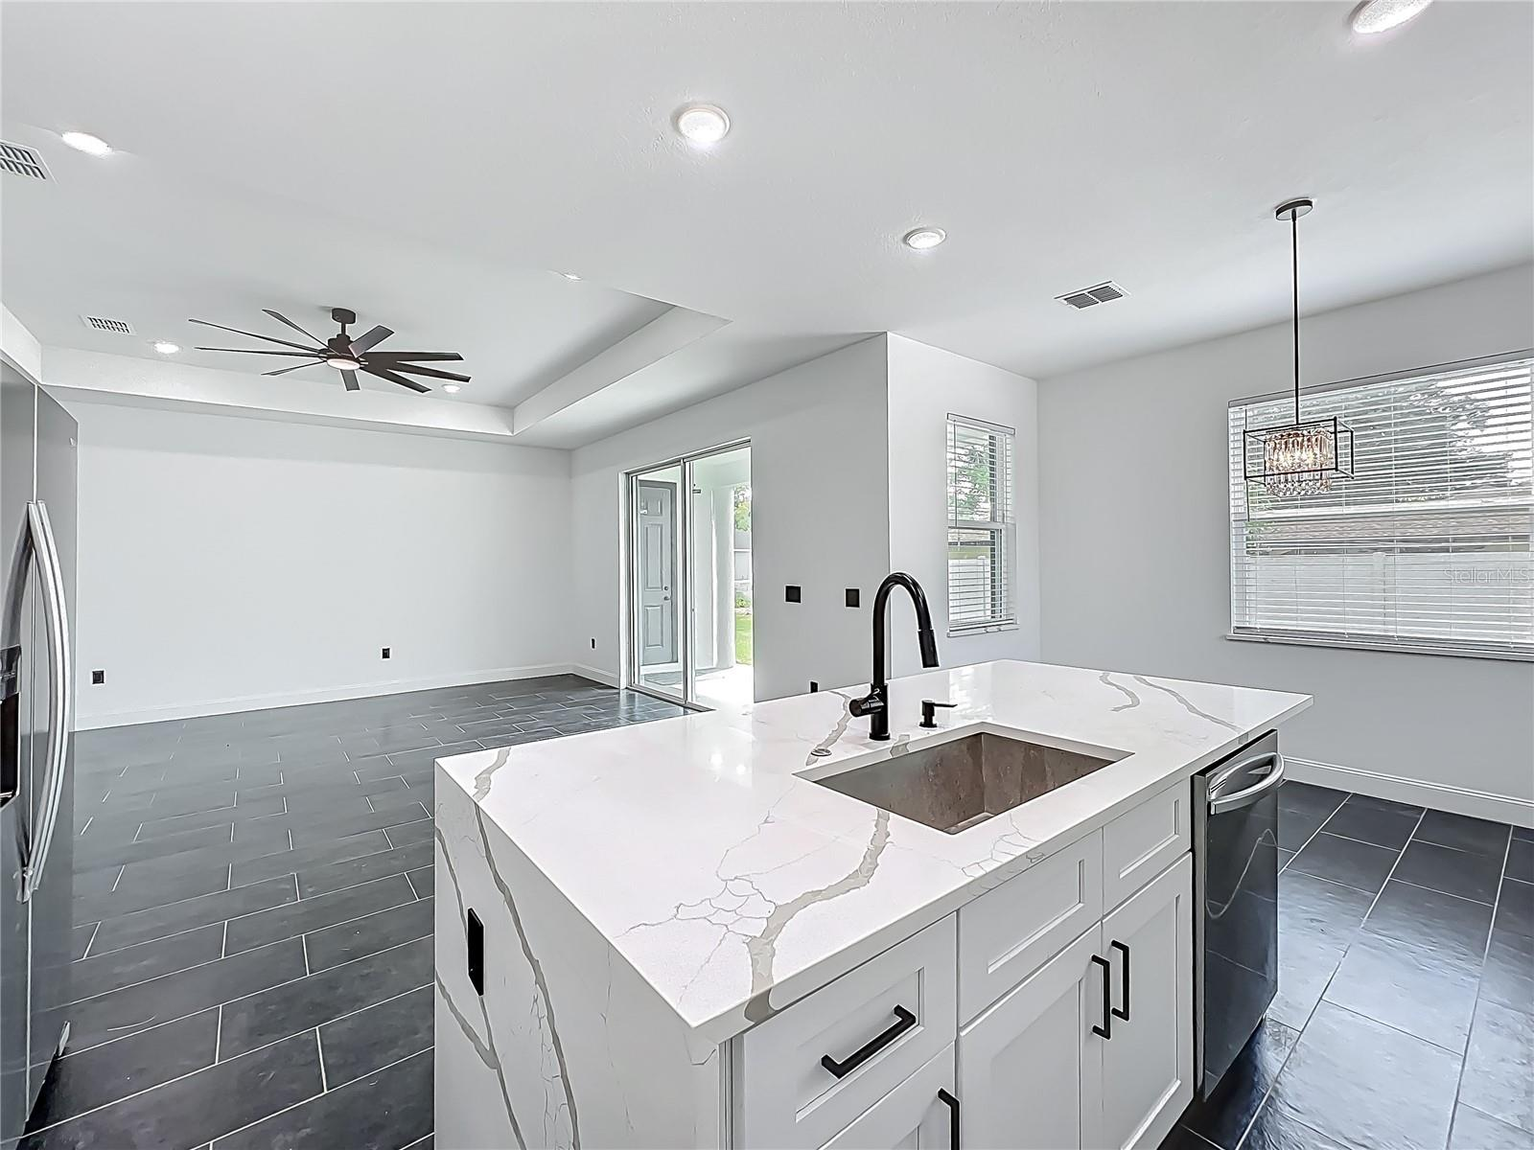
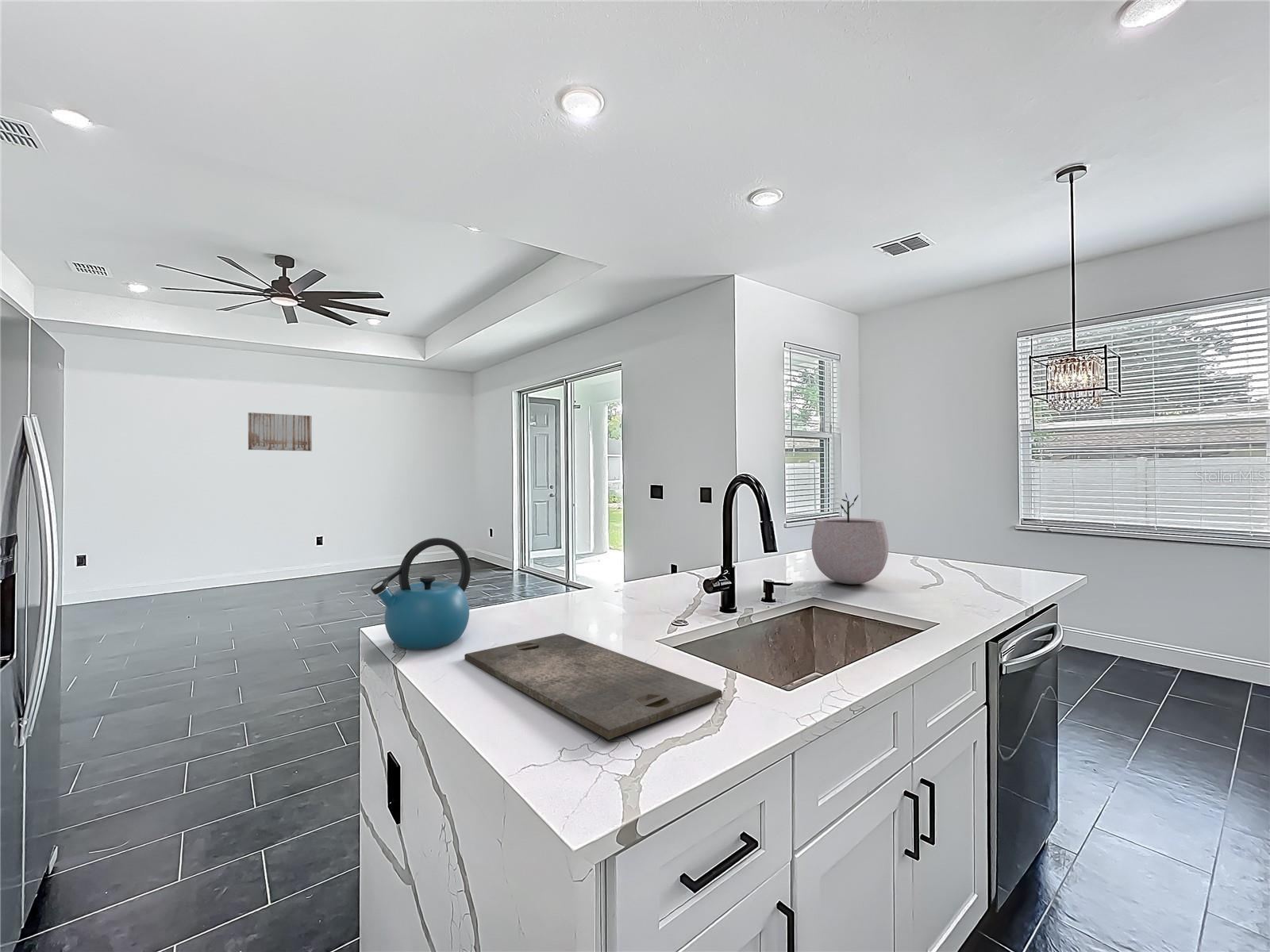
+ kettle (423, 591)
+ plant pot (849, 537)
+ cutting board (580, 673)
+ wall art (280, 432)
